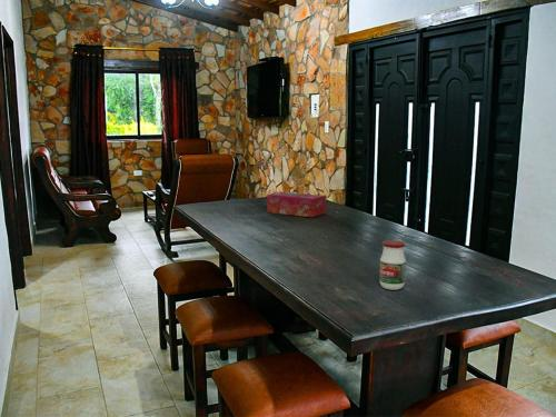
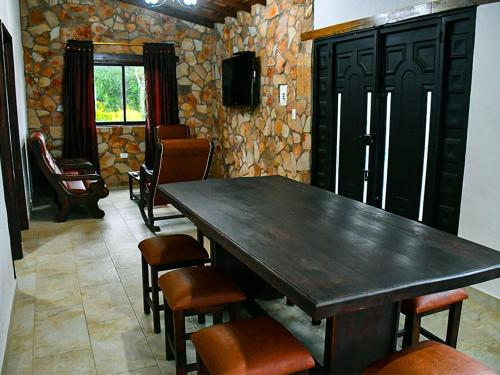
- tissue box (296, 203)
- jar (393, 265)
